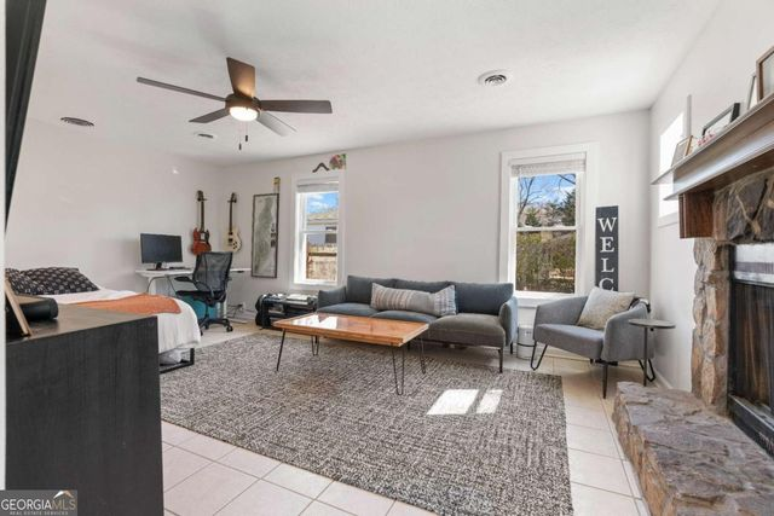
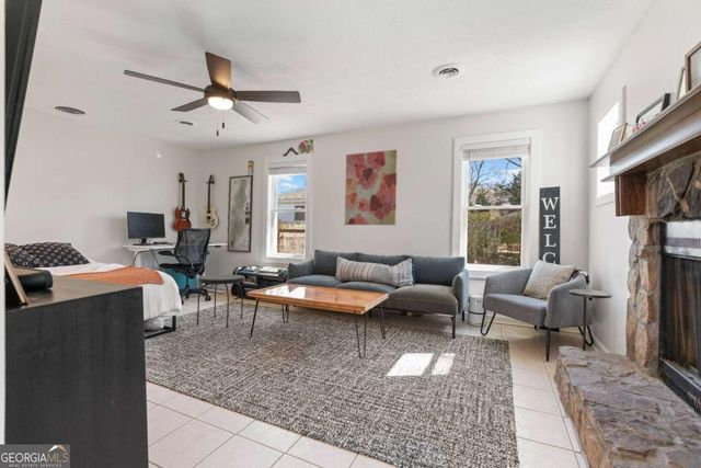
+ side table (215, 299)
+ wall art (370, 189)
